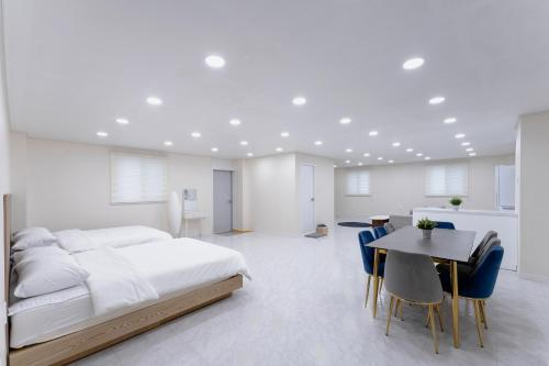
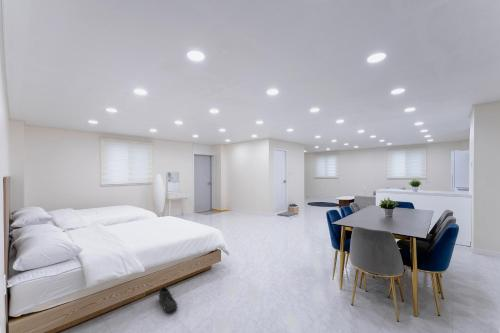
+ arctic (167, 296)
